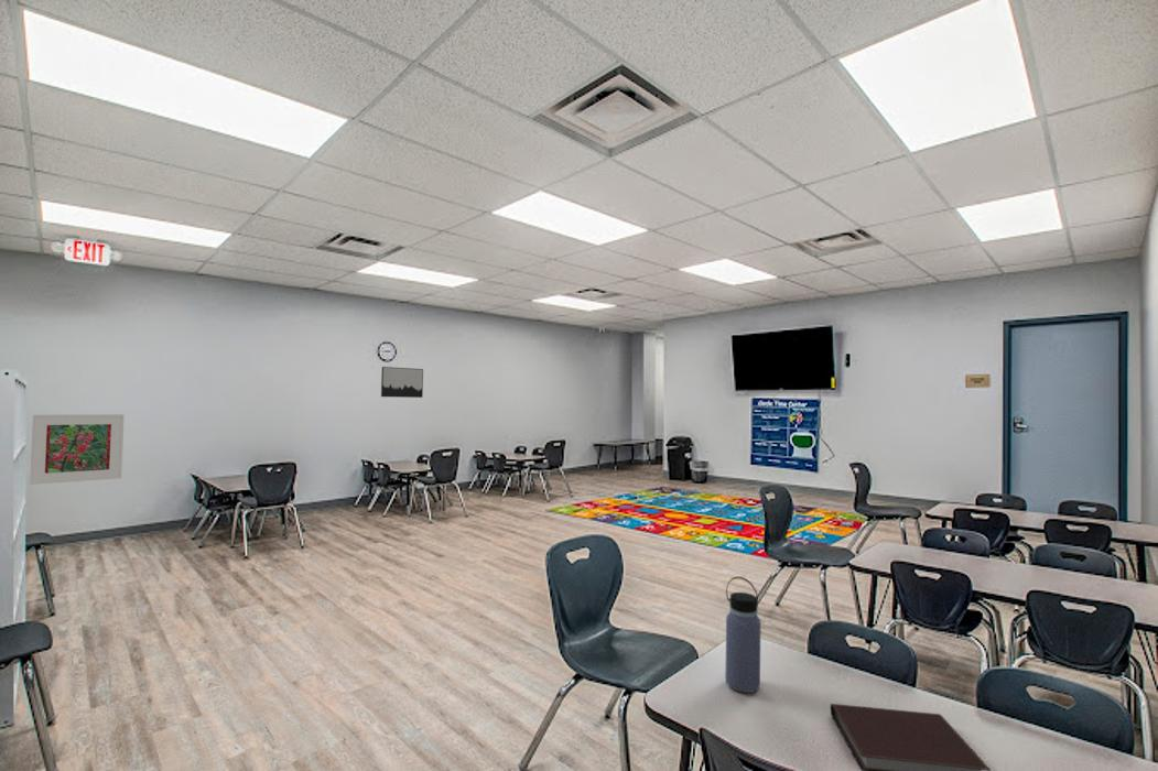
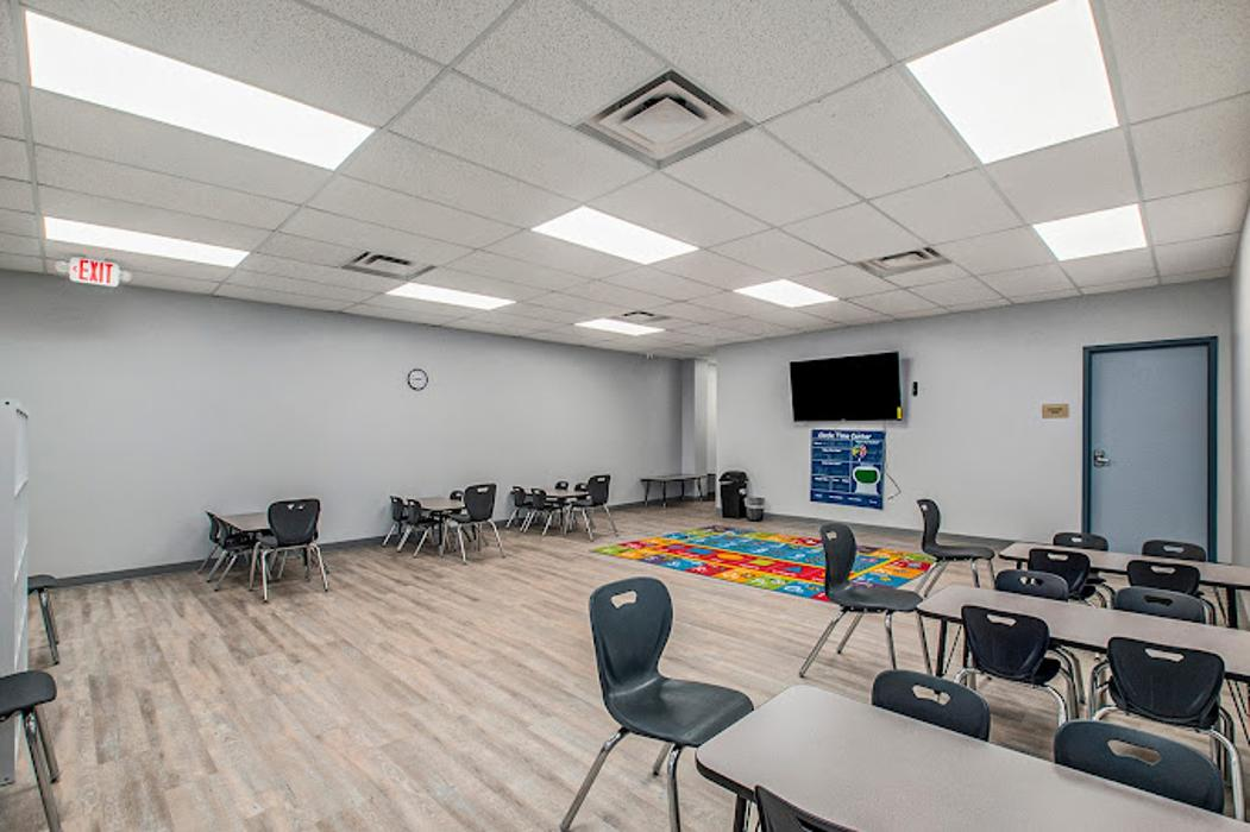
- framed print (78, 447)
- notebook (902, 739)
- water bottle (743, 632)
- wall art (402, 382)
